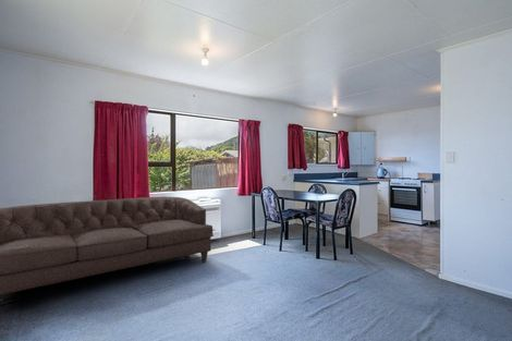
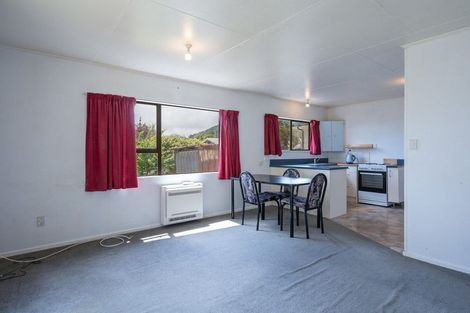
- sofa (106, 239)
